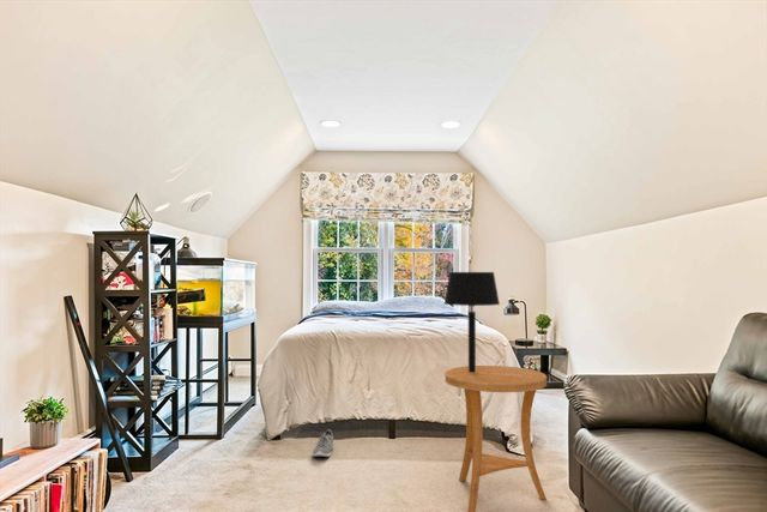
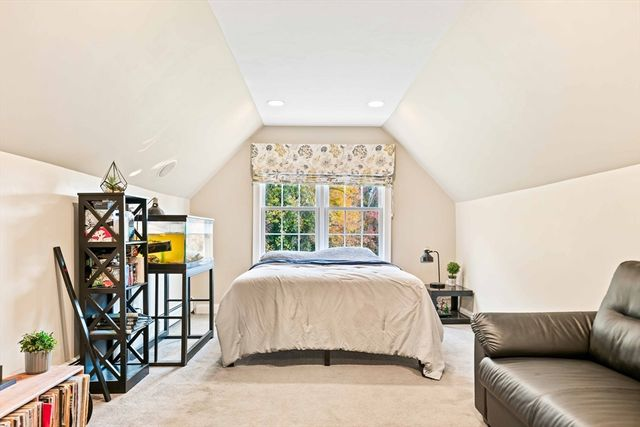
- table lamp (471, 321)
- sneaker (322, 442)
- side table (482, 435)
